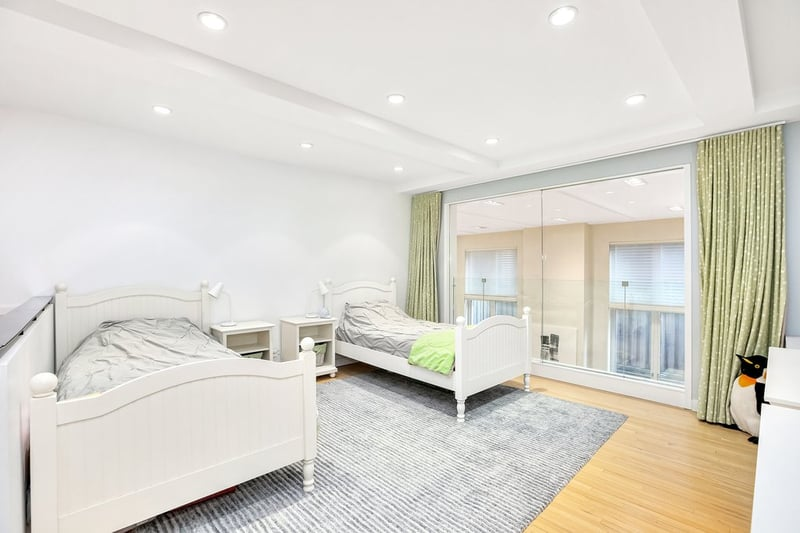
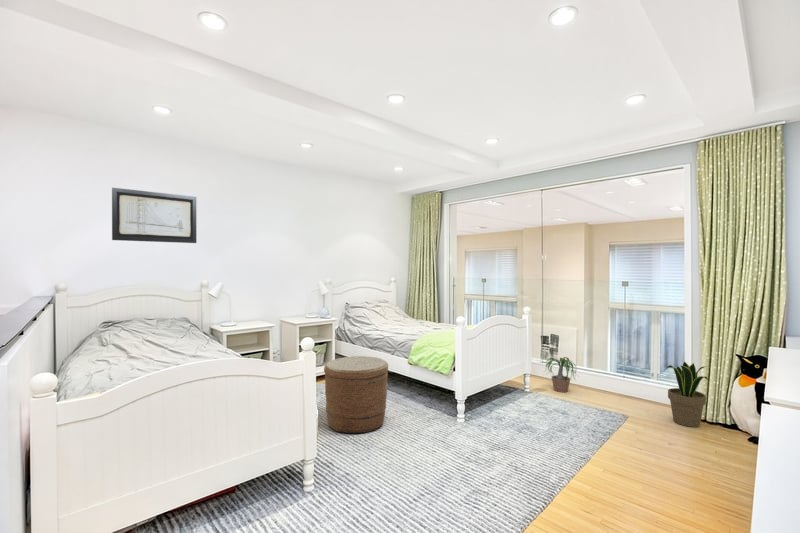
+ basket (356, 392)
+ potted plant (562, 374)
+ potted plant (688, 392)
+ wall art (156, 217)
